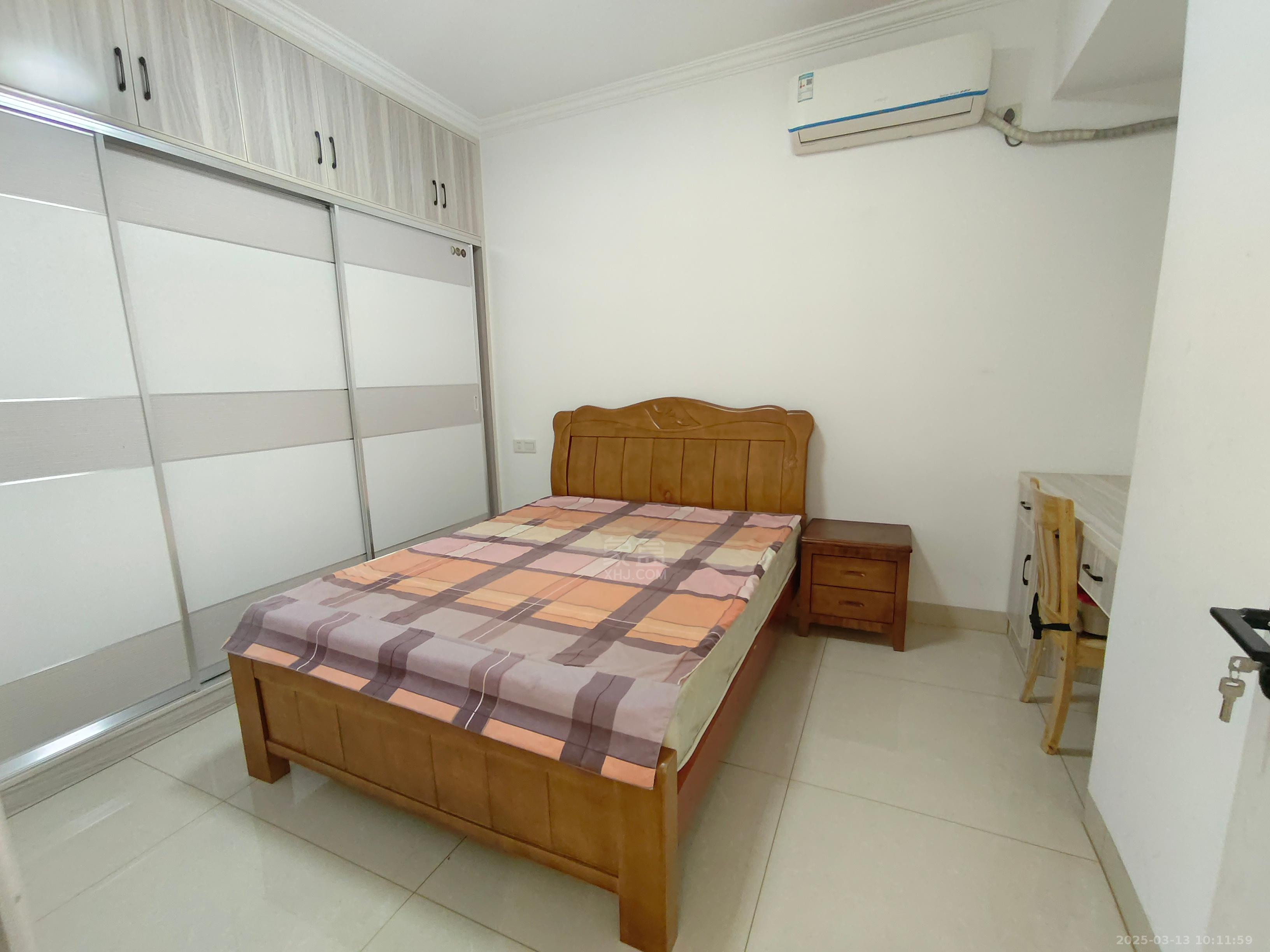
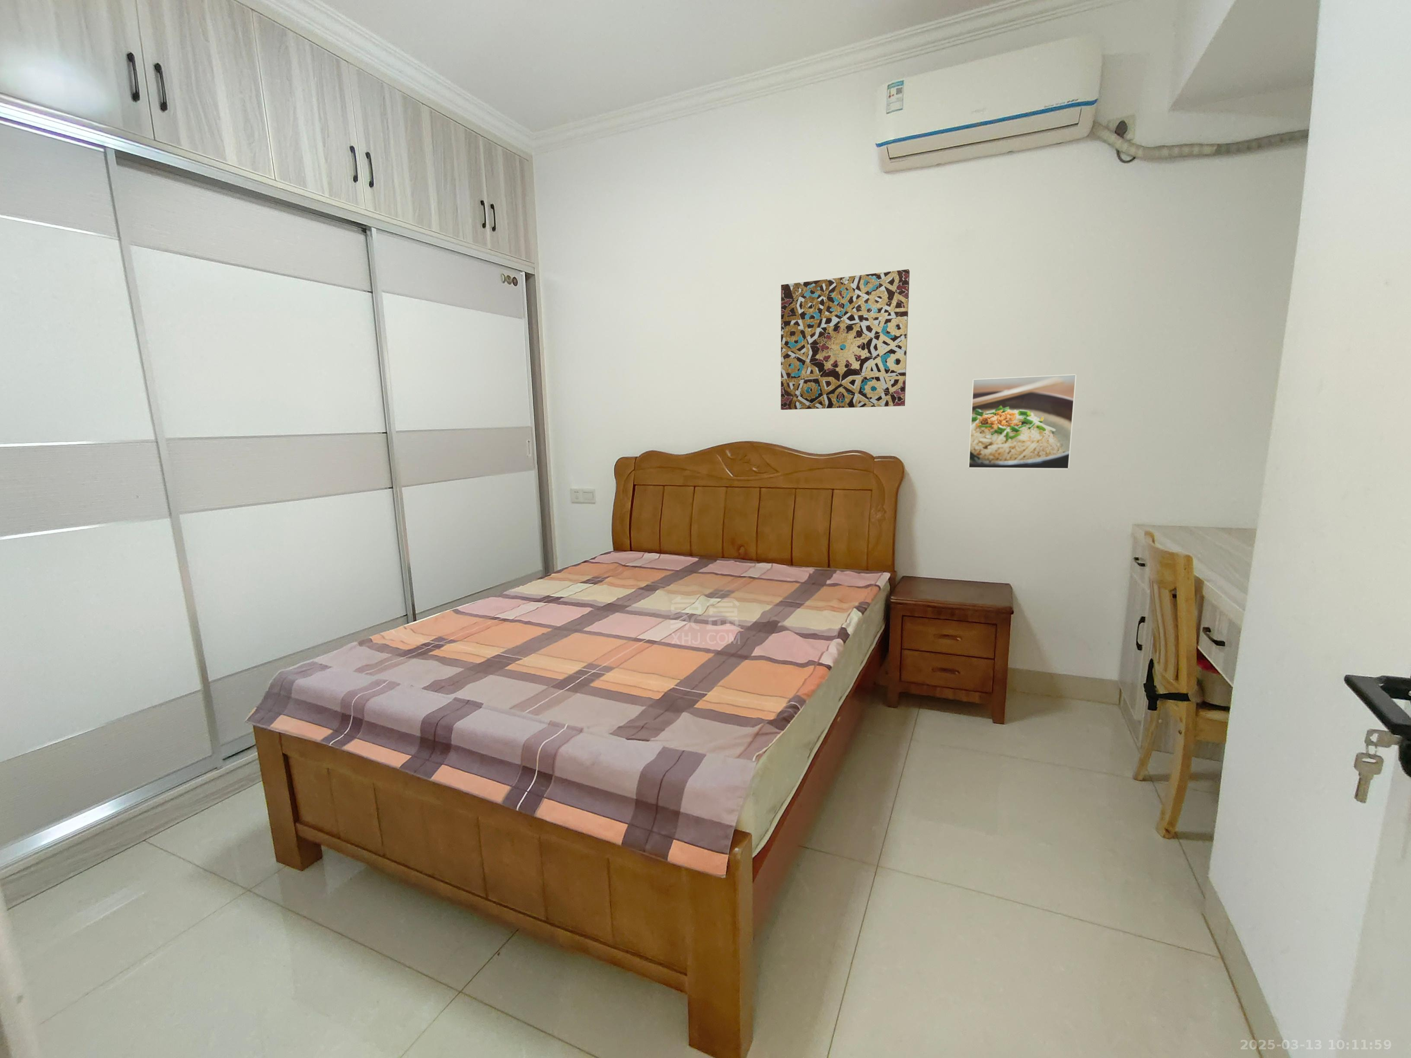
+ wall art (842, 345)
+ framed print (1020, 423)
